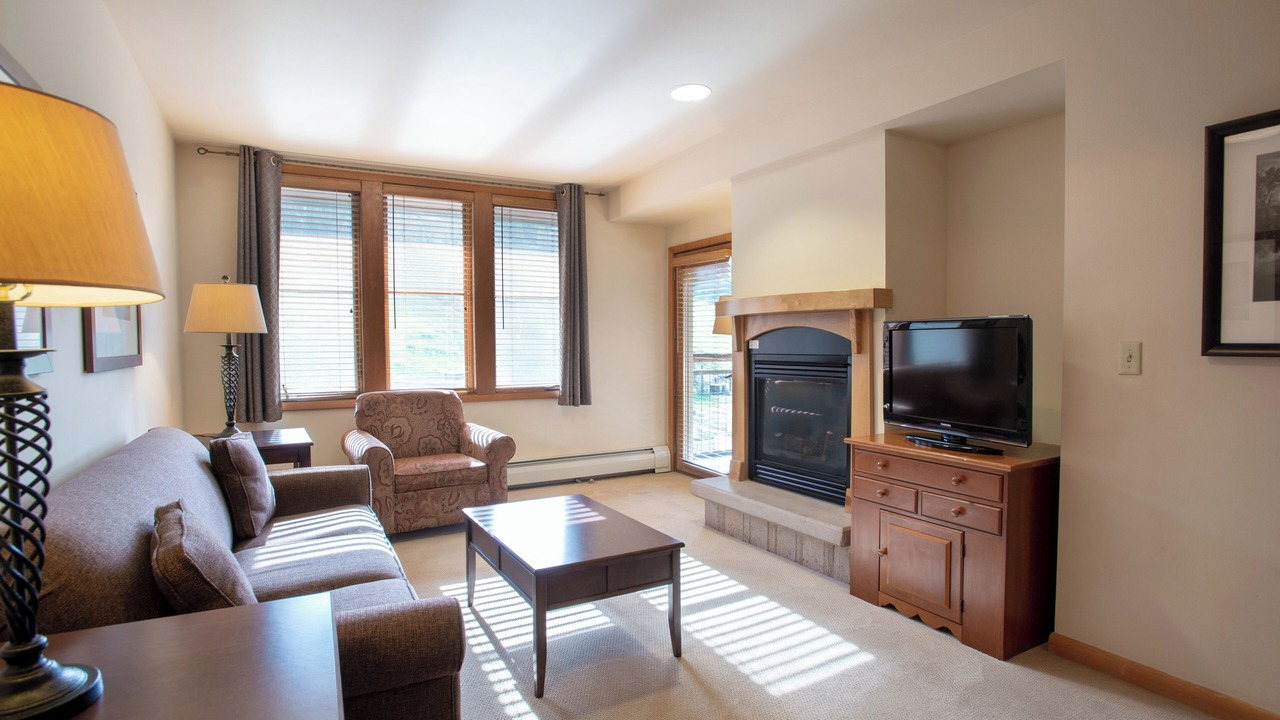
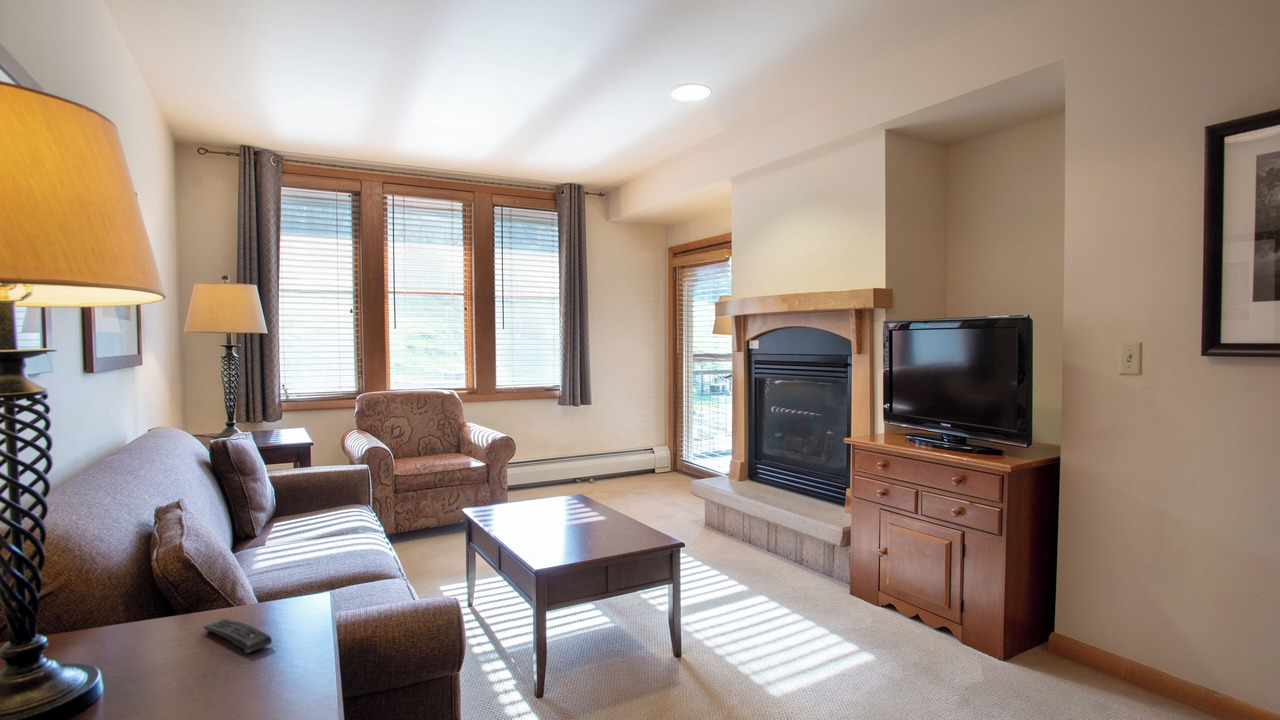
+ remote control (234, 632)
